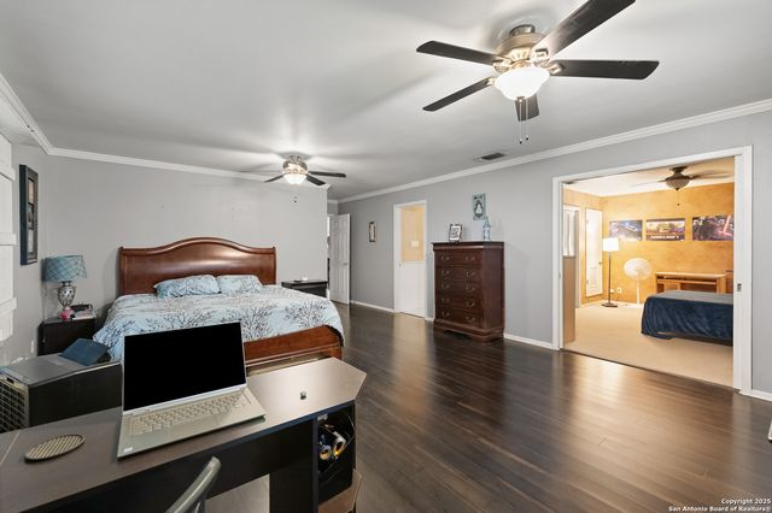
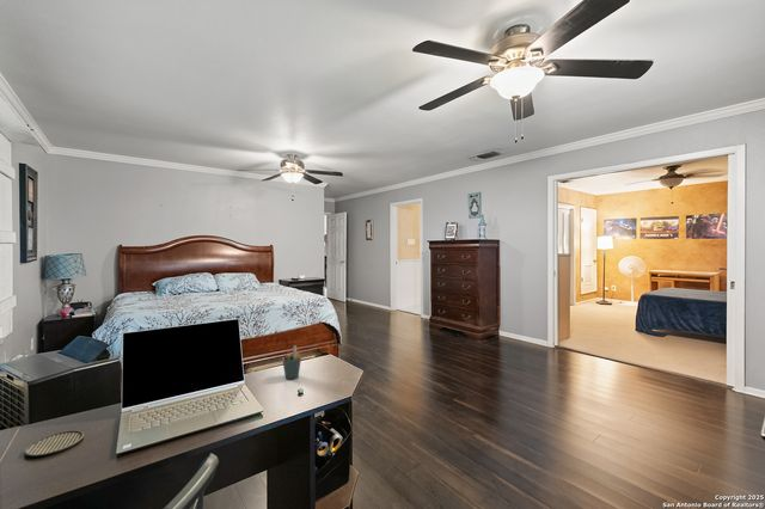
+ pen holder (292, 362)
